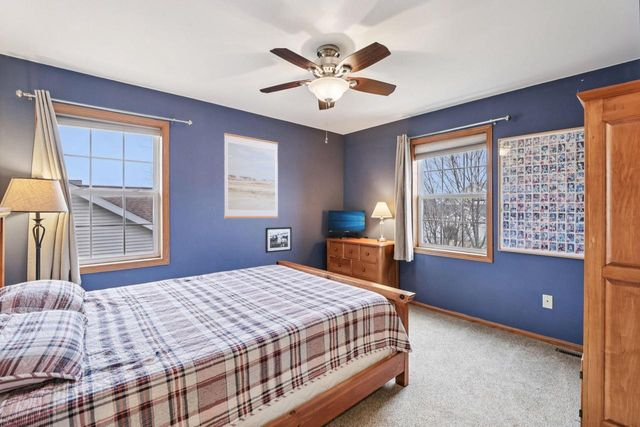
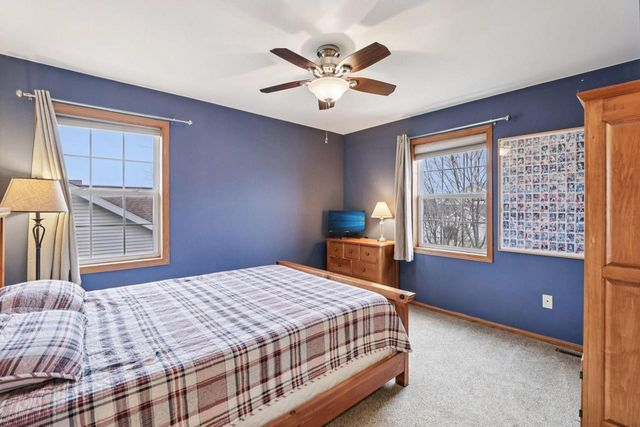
- picture frame (278, 239)
- wall art (252, 178)
